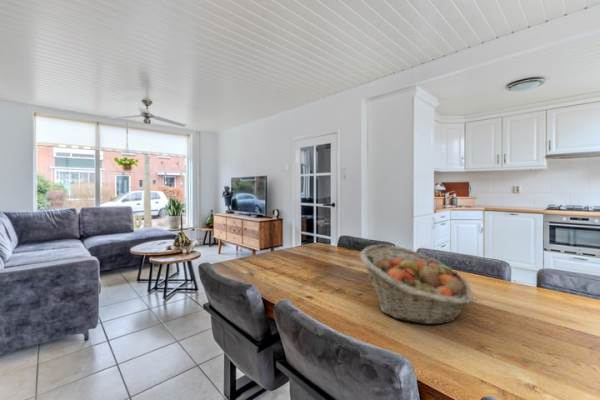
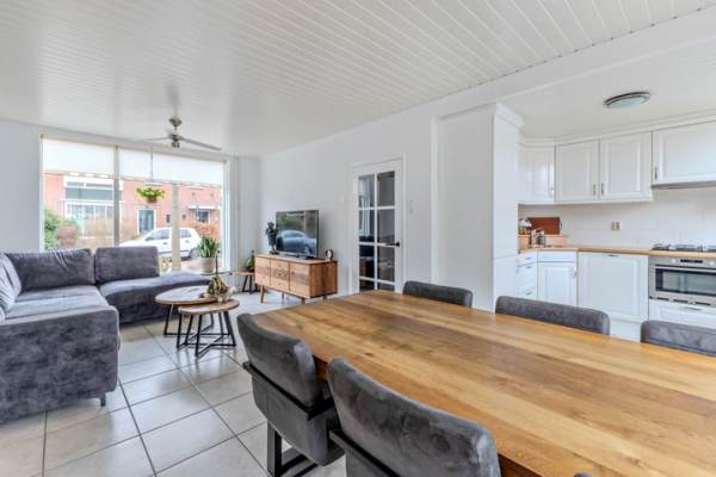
- fruit basket (413, 278)
